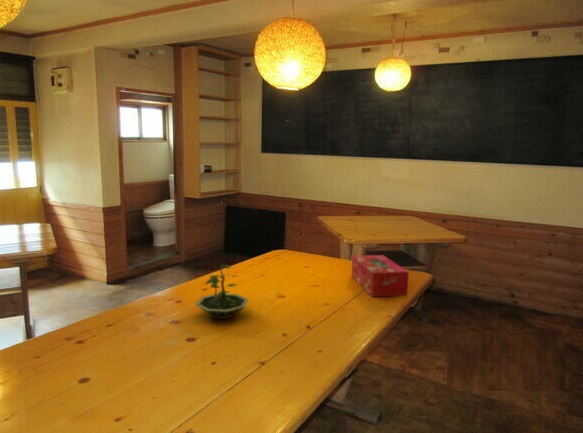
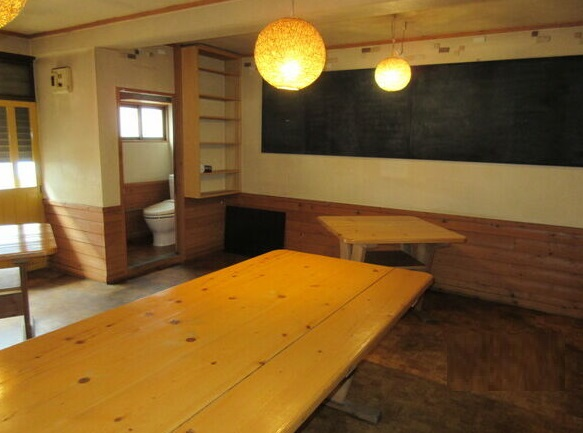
- tissue box (378, 274)
- terrarium (222, 273)
